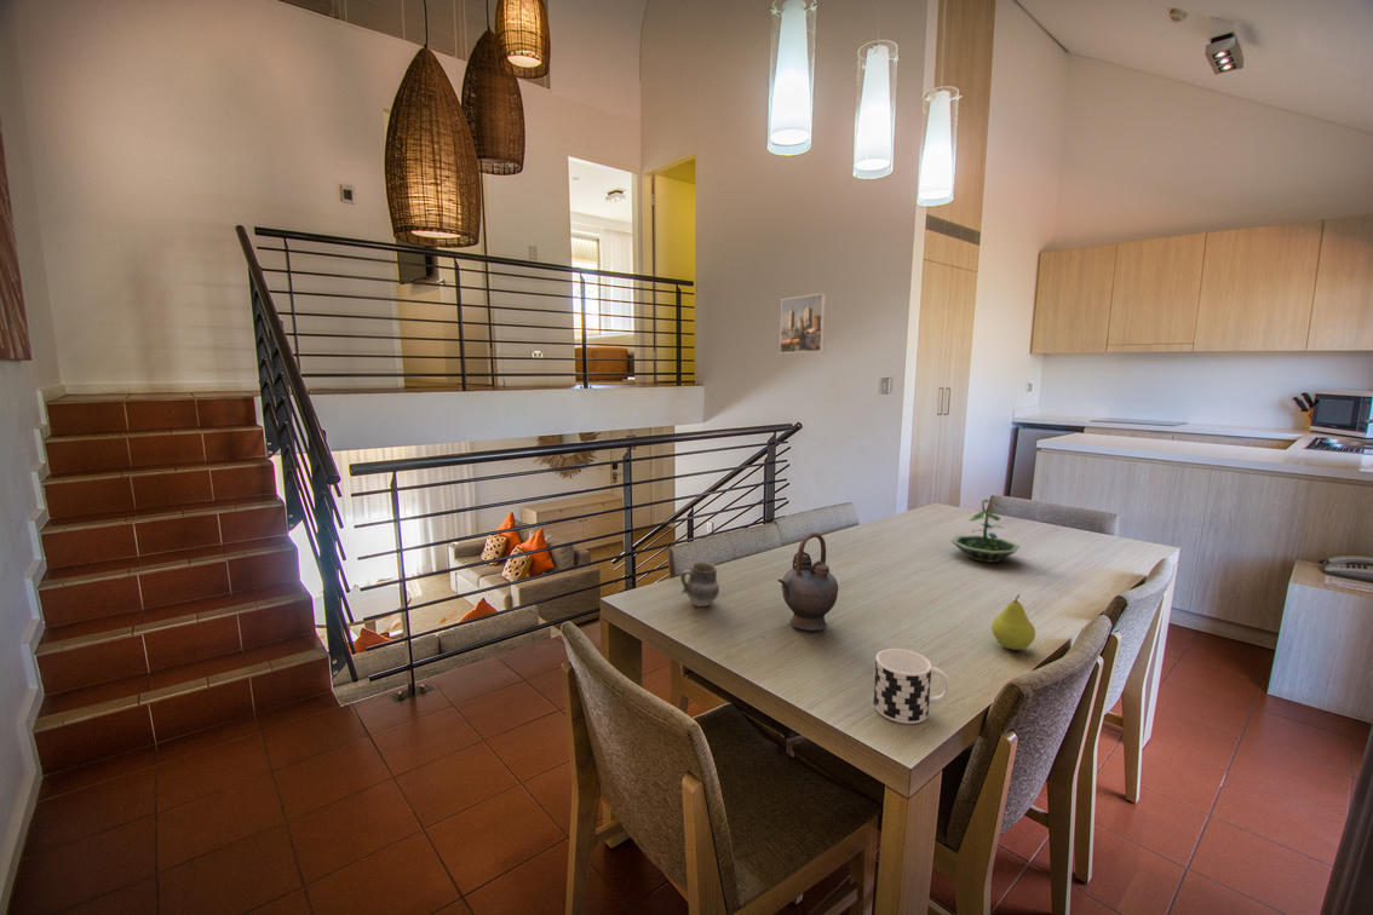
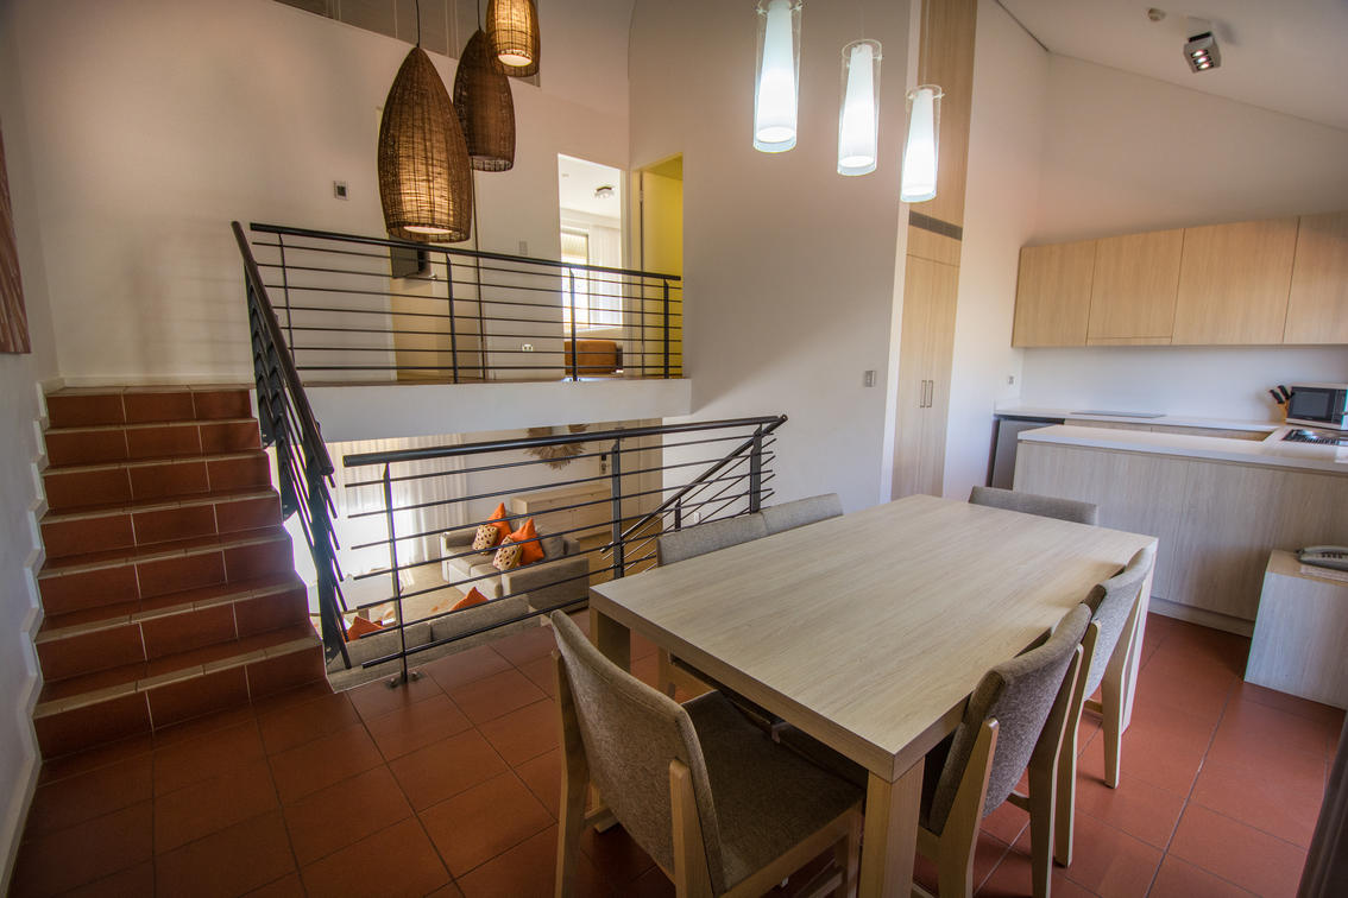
- fruit (1013, 621)
- teapot (804, 580)
- cup (699, 585)
- terrarium (987, 511)
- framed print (802, 324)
- cup (910, 686)
